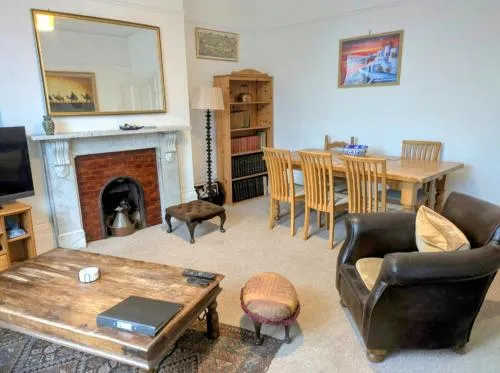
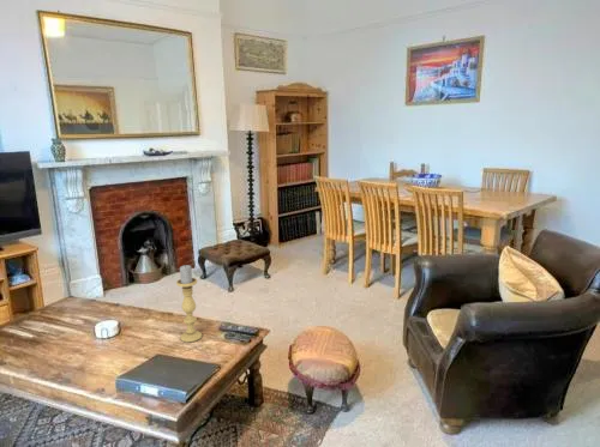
+ candle holder (188, 301)
